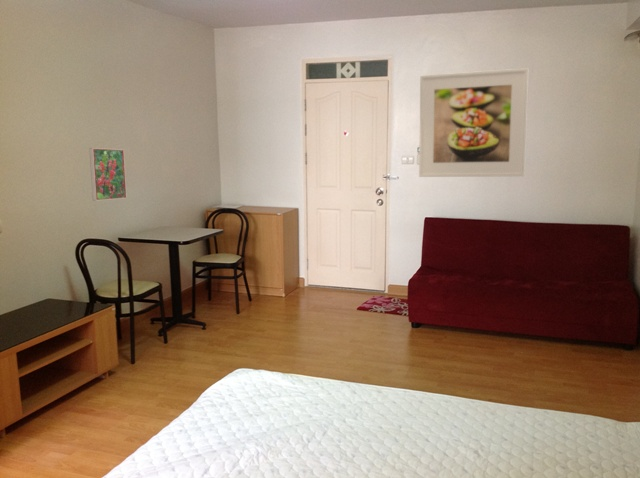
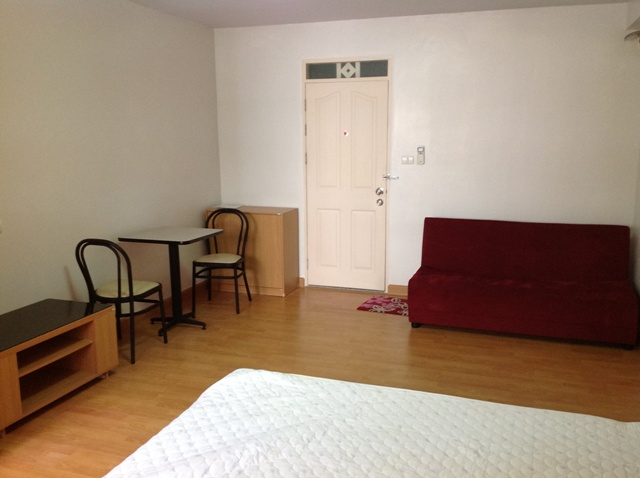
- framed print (471, 125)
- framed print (108, 174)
